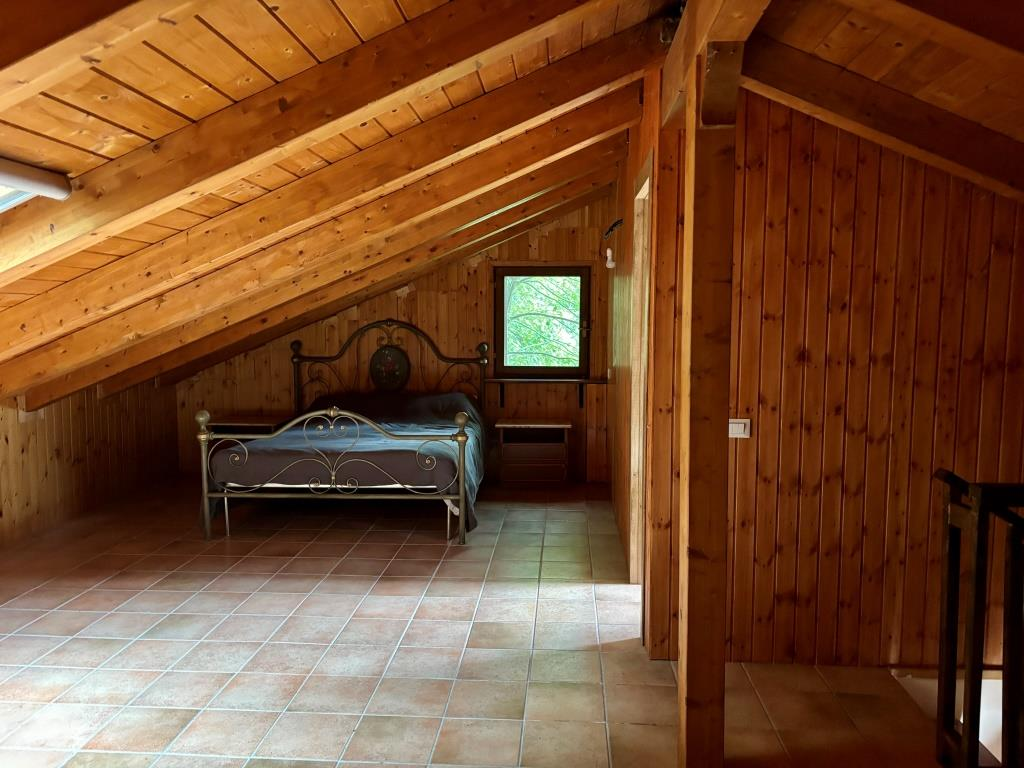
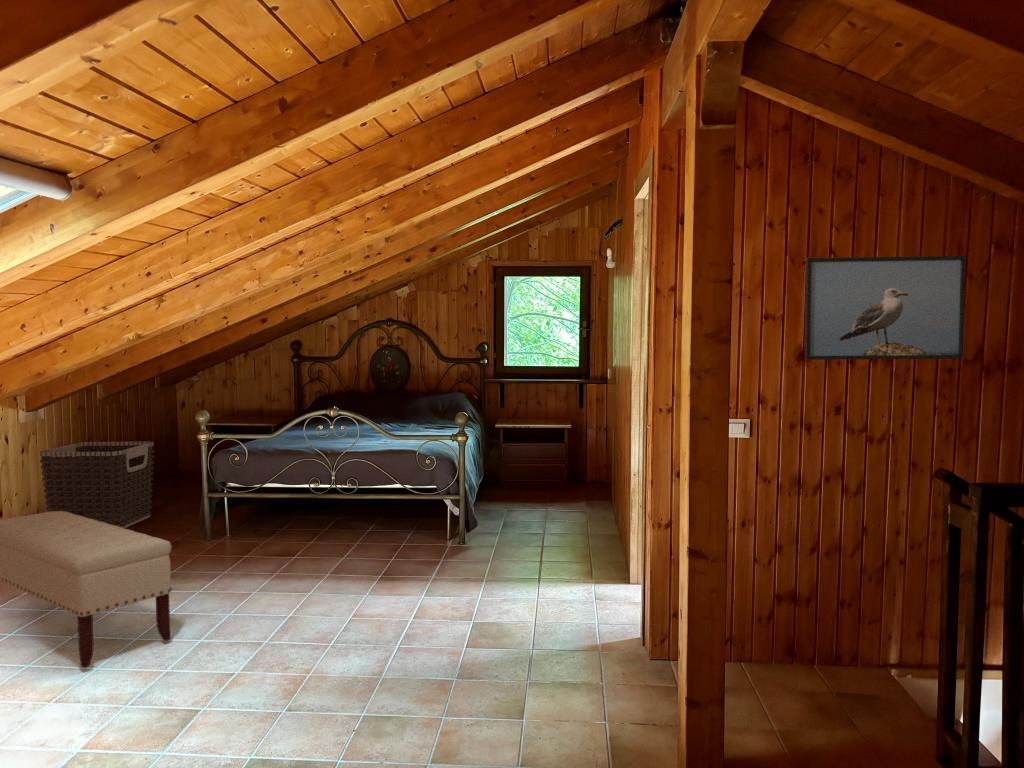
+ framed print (884, 308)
+ clothes hamper (100, 484)
+ bench (73, 578)
